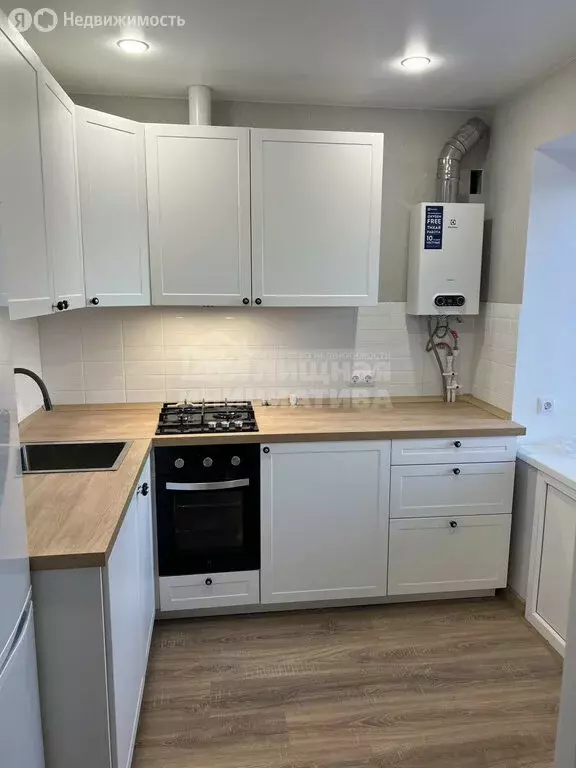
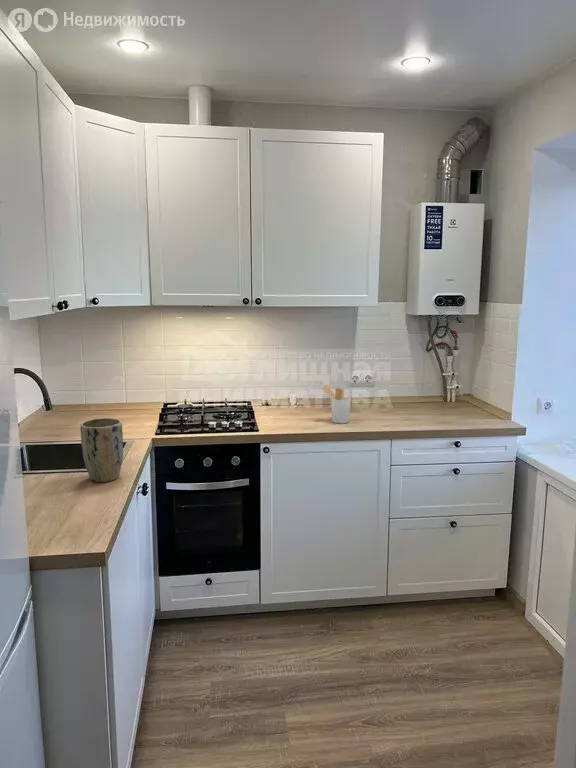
+ plant pot (102, 450)
+ utensil holder (335, 403)
